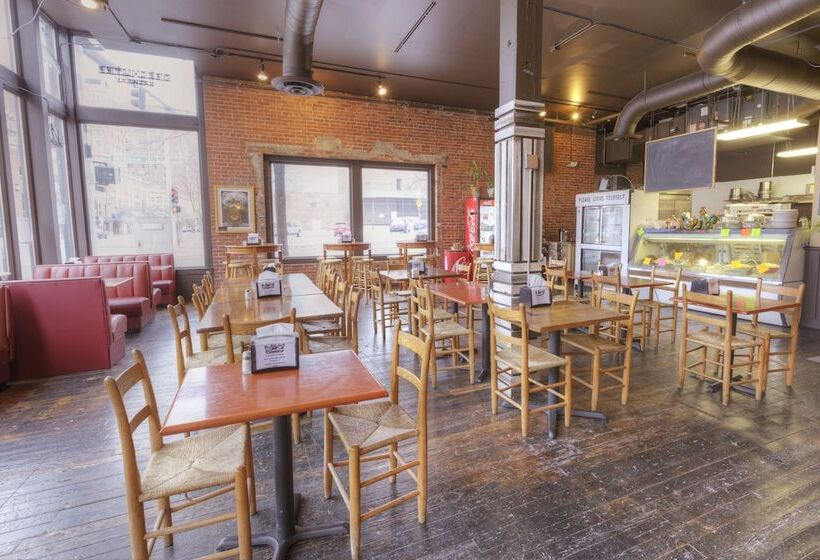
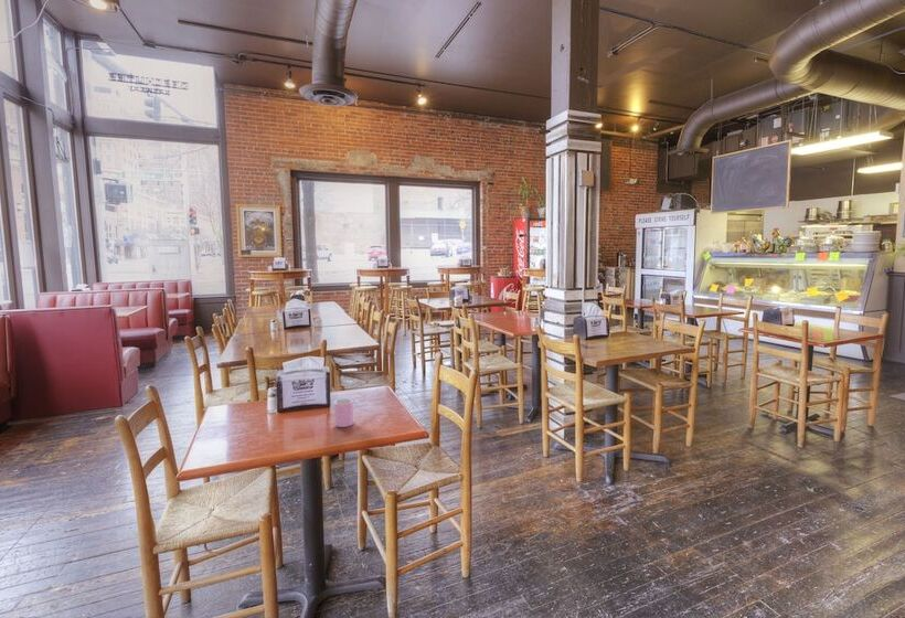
+ cup (344, 414)
